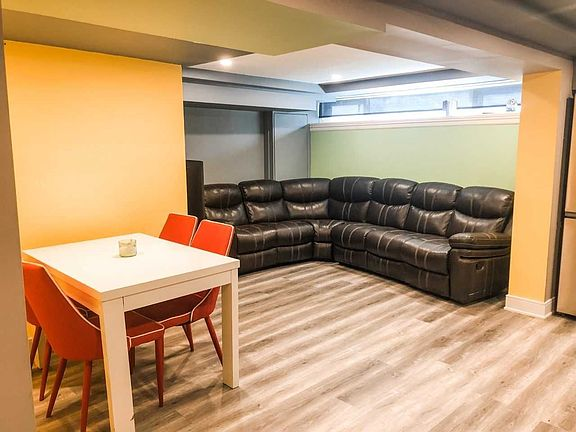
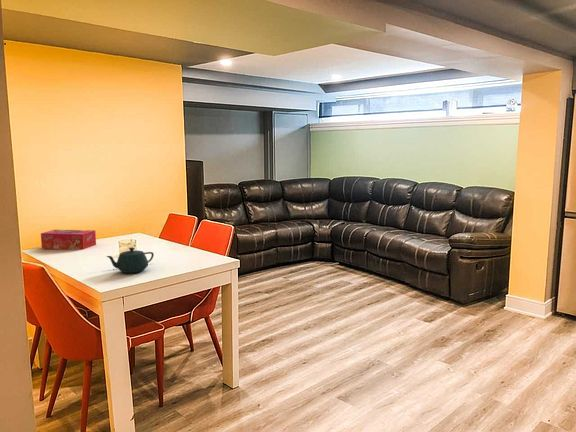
+ teapot (130, 259)
+ tissue box (69, 239)
